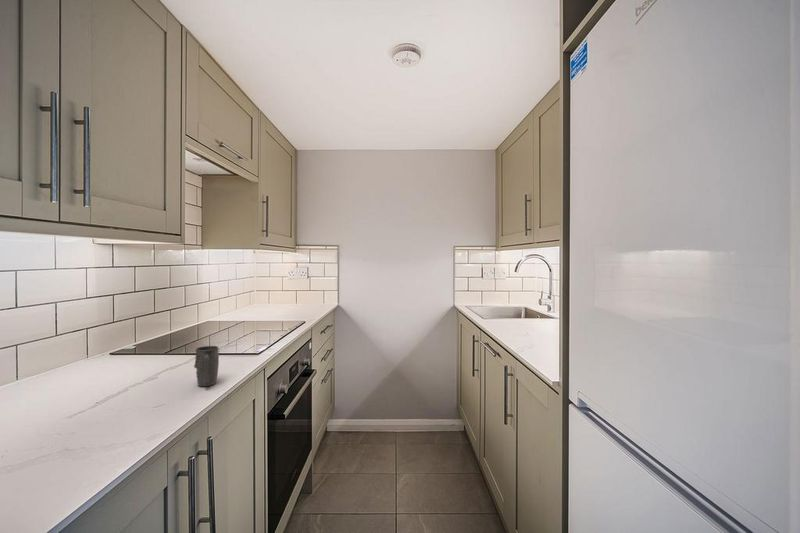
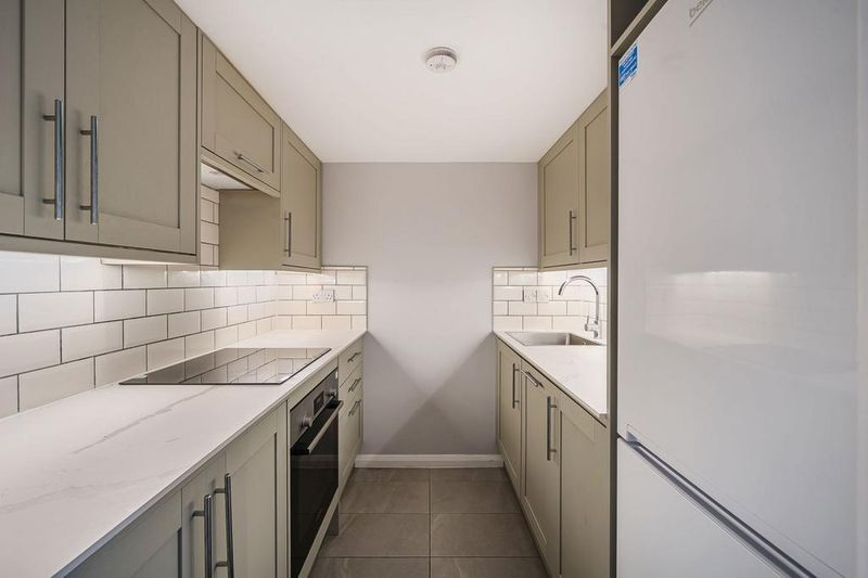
- mug (206, 367)
